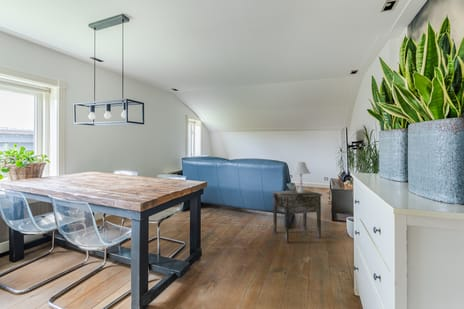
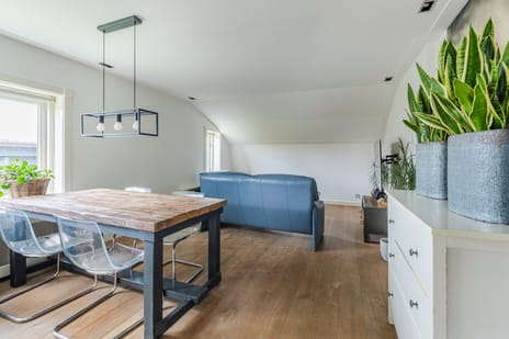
- side table (296, 213)
- table lamp (301, 176)
